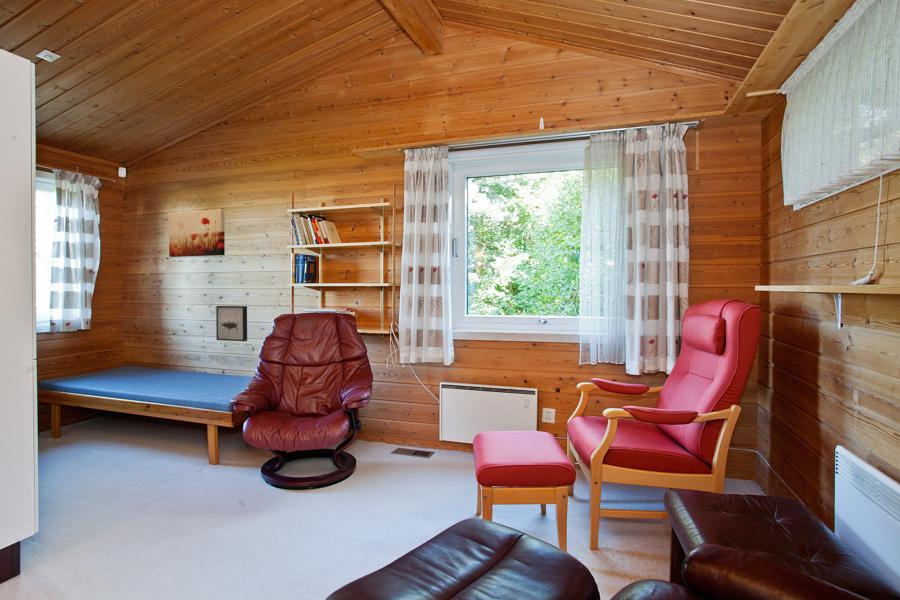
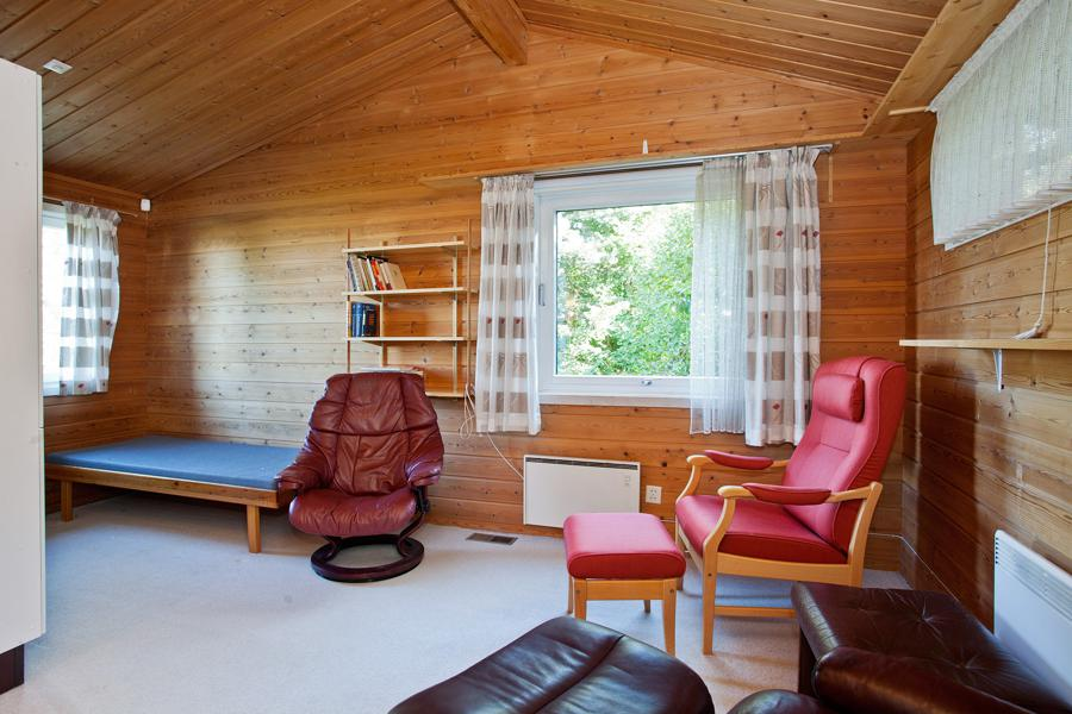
- wall art (231, 323)
- wall art (196, 233)
